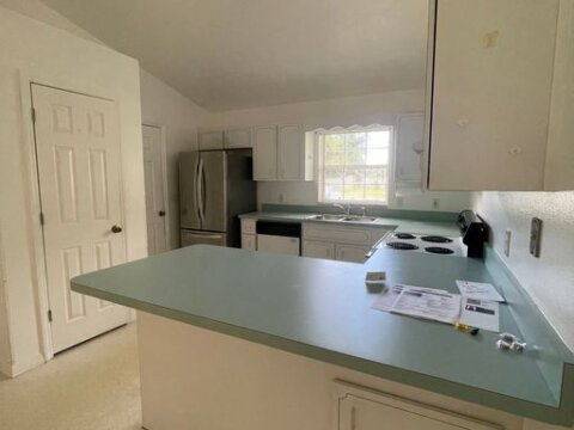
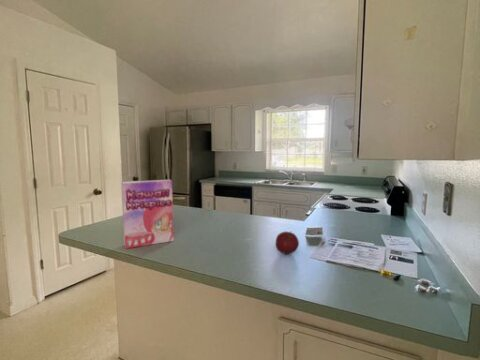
+ cereal box (148, 212)
+ fruit (286, 242)
